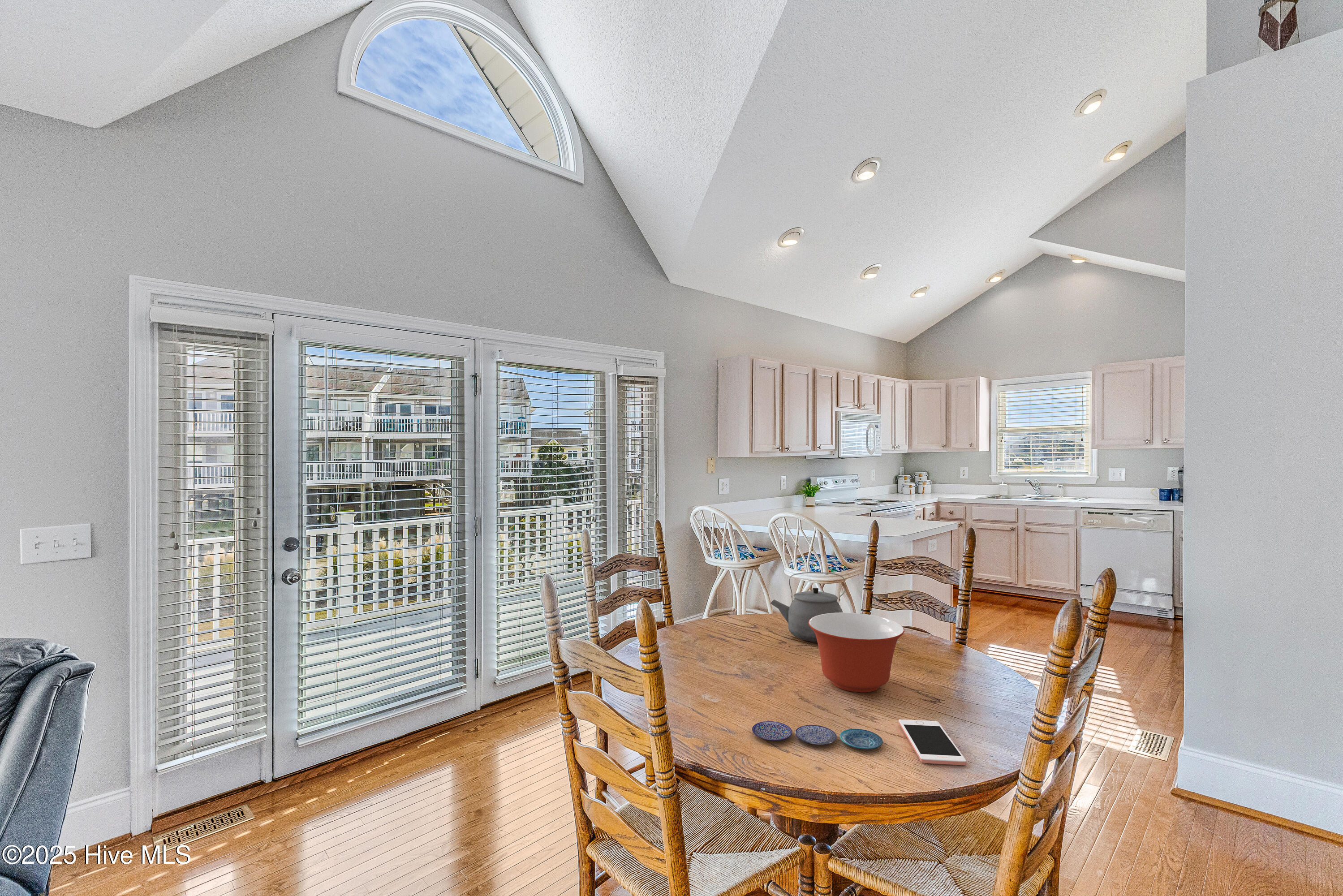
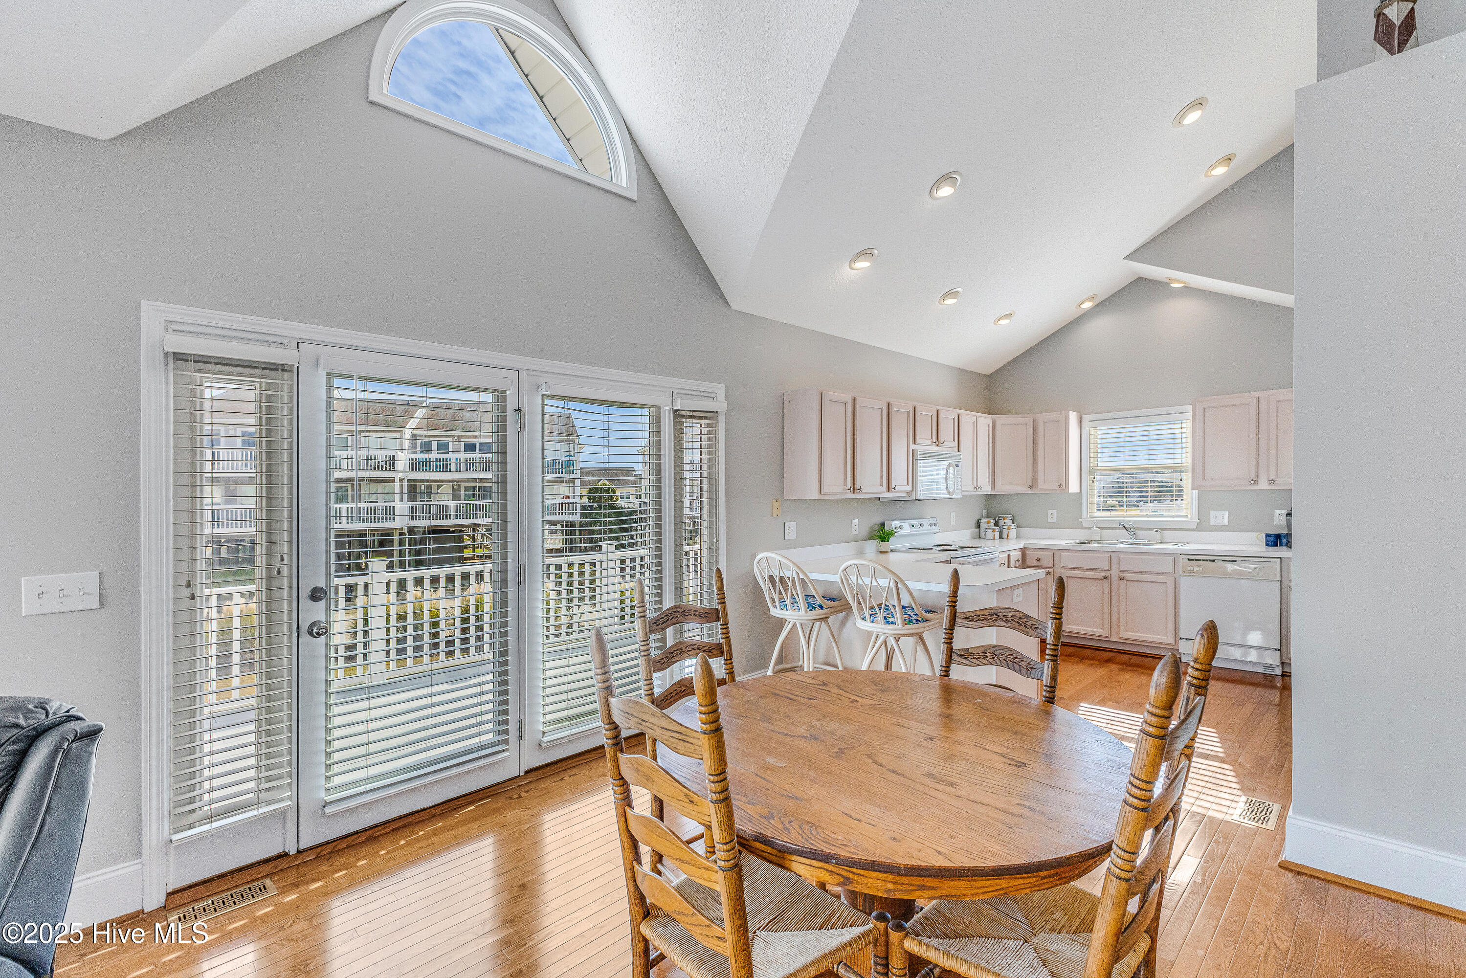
- mixing bowl (855, 654)
- tea kettle (807, 604)
- cell phone (930, 741)
- plate (816, 736)
